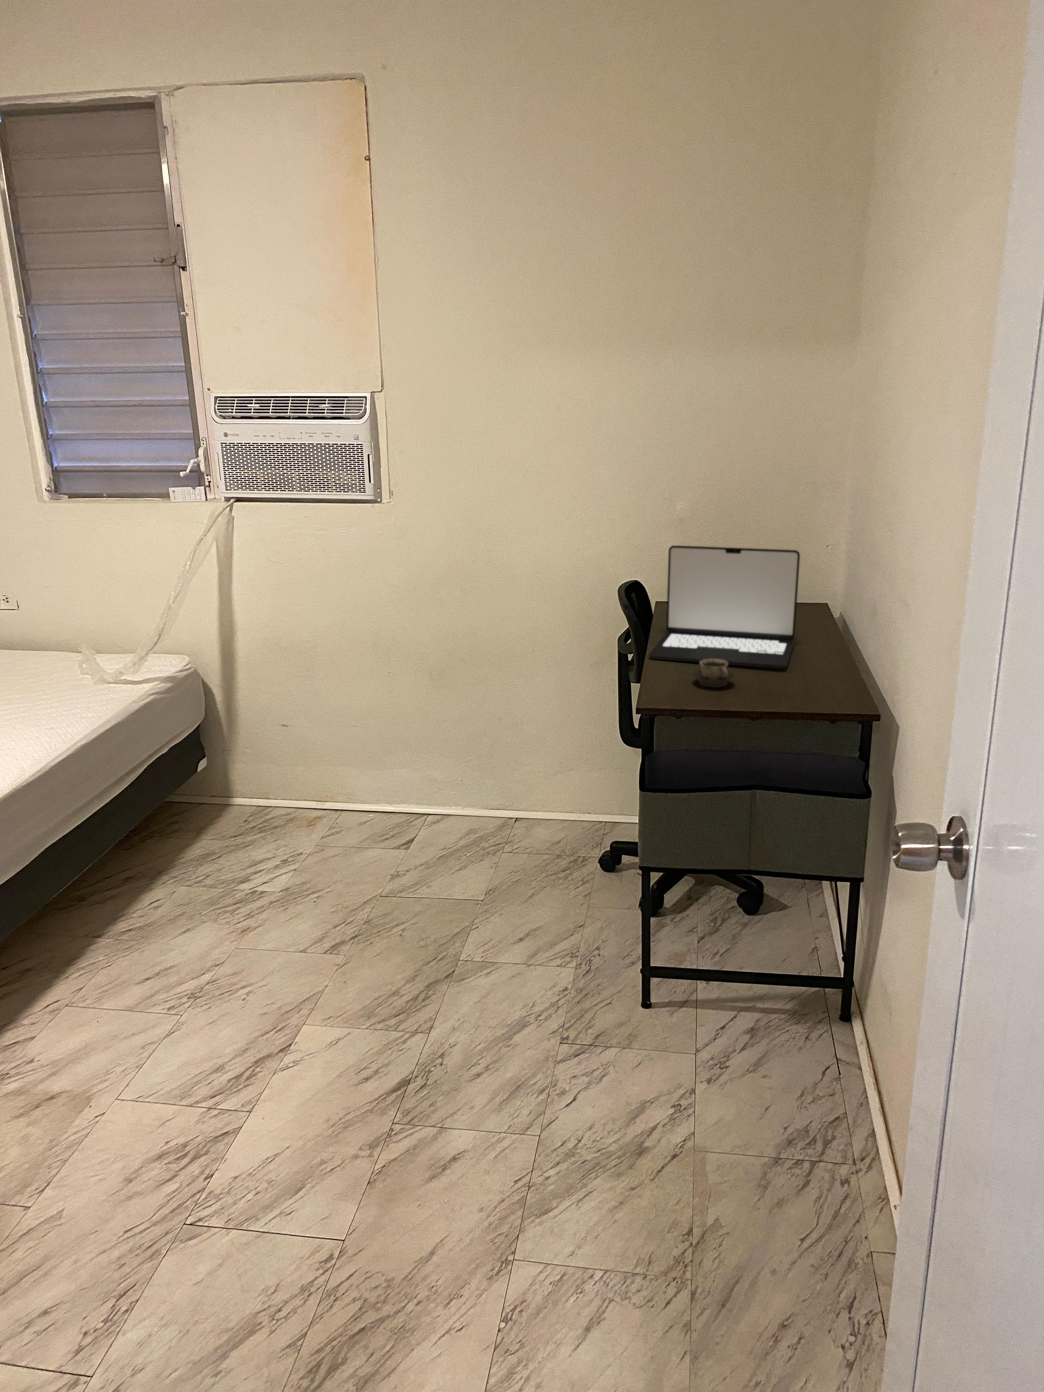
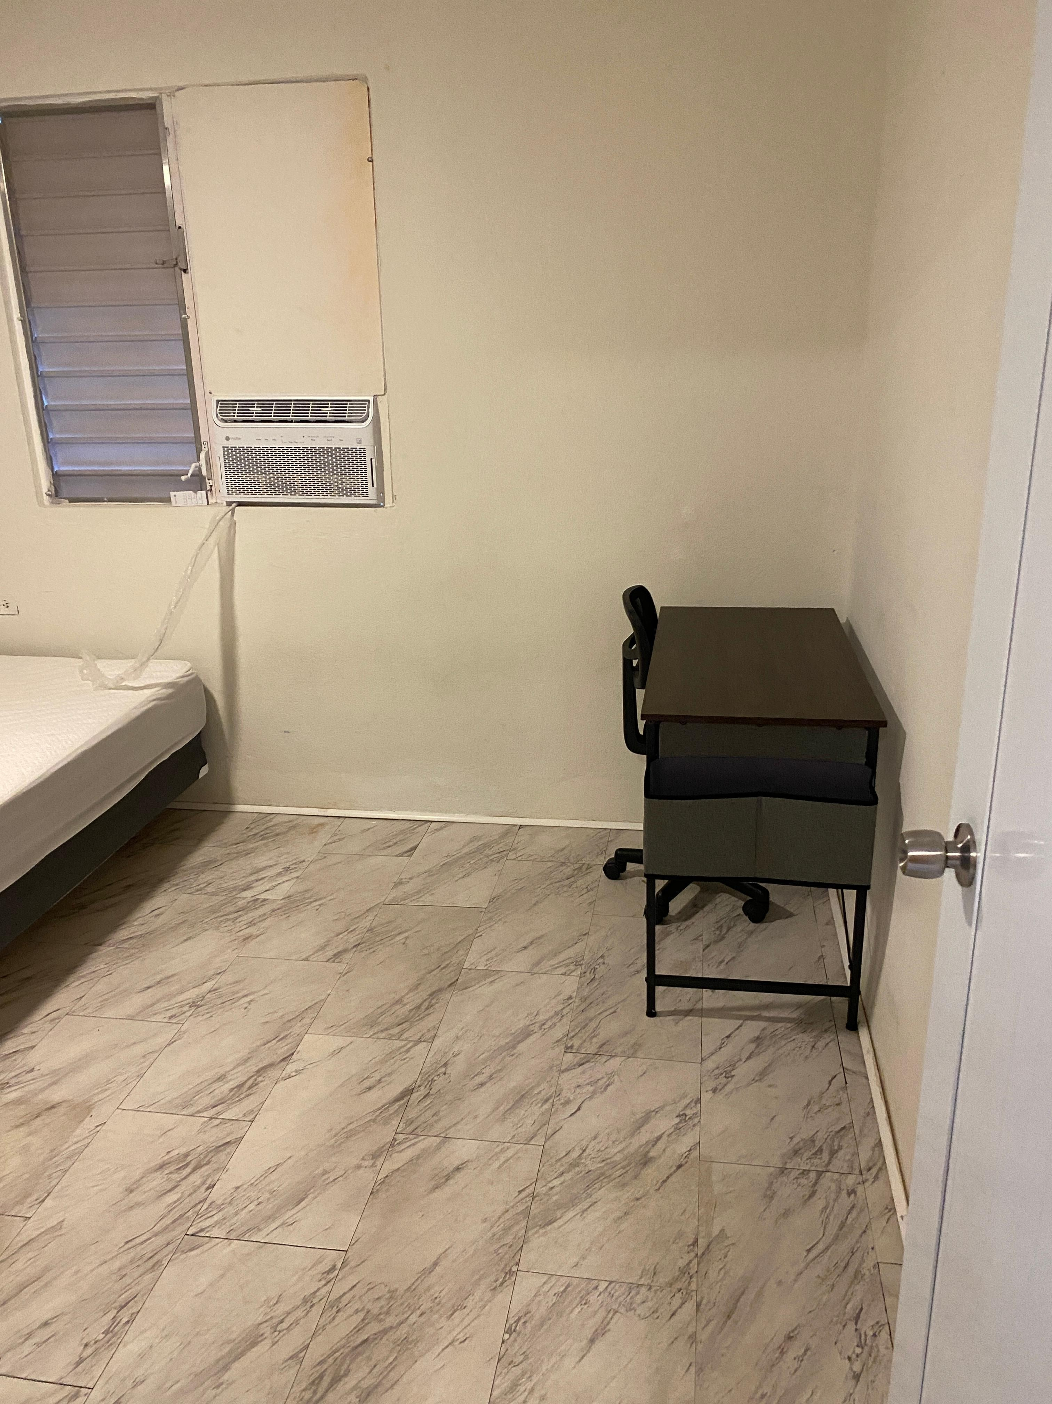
- laptop (724, 605)
- cup (713, 673)
